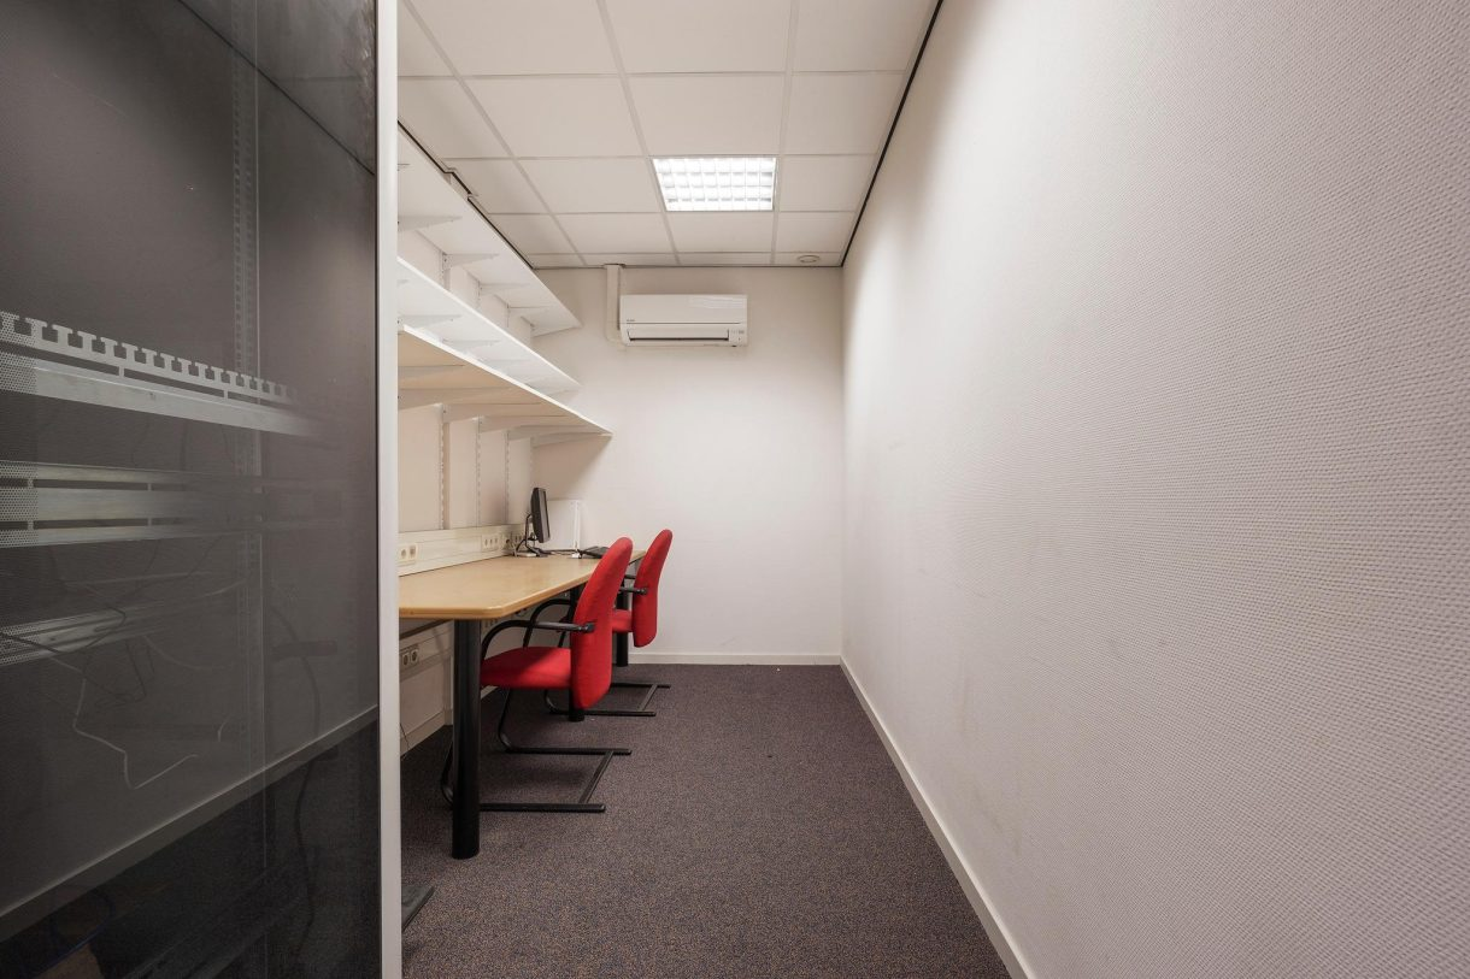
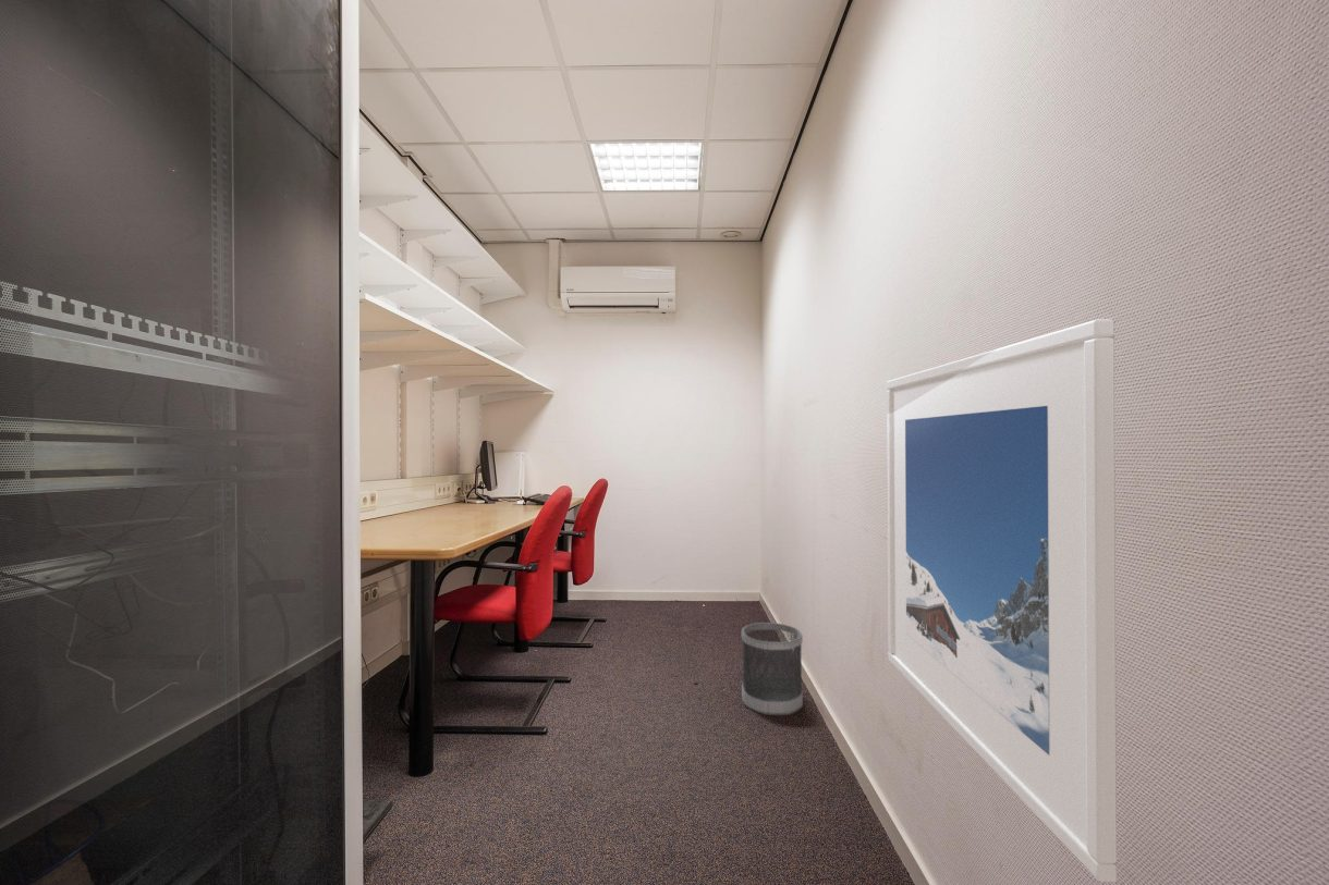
+ wastebasket (771, 666)
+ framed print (962, 546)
